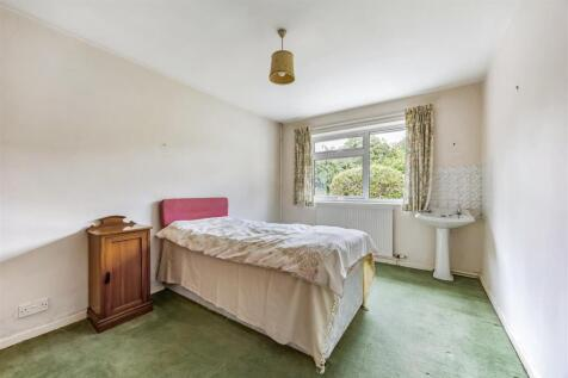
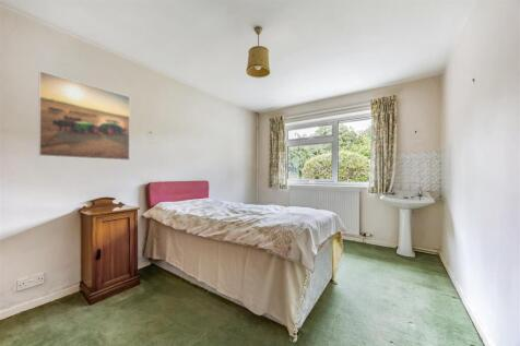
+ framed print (90, 121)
